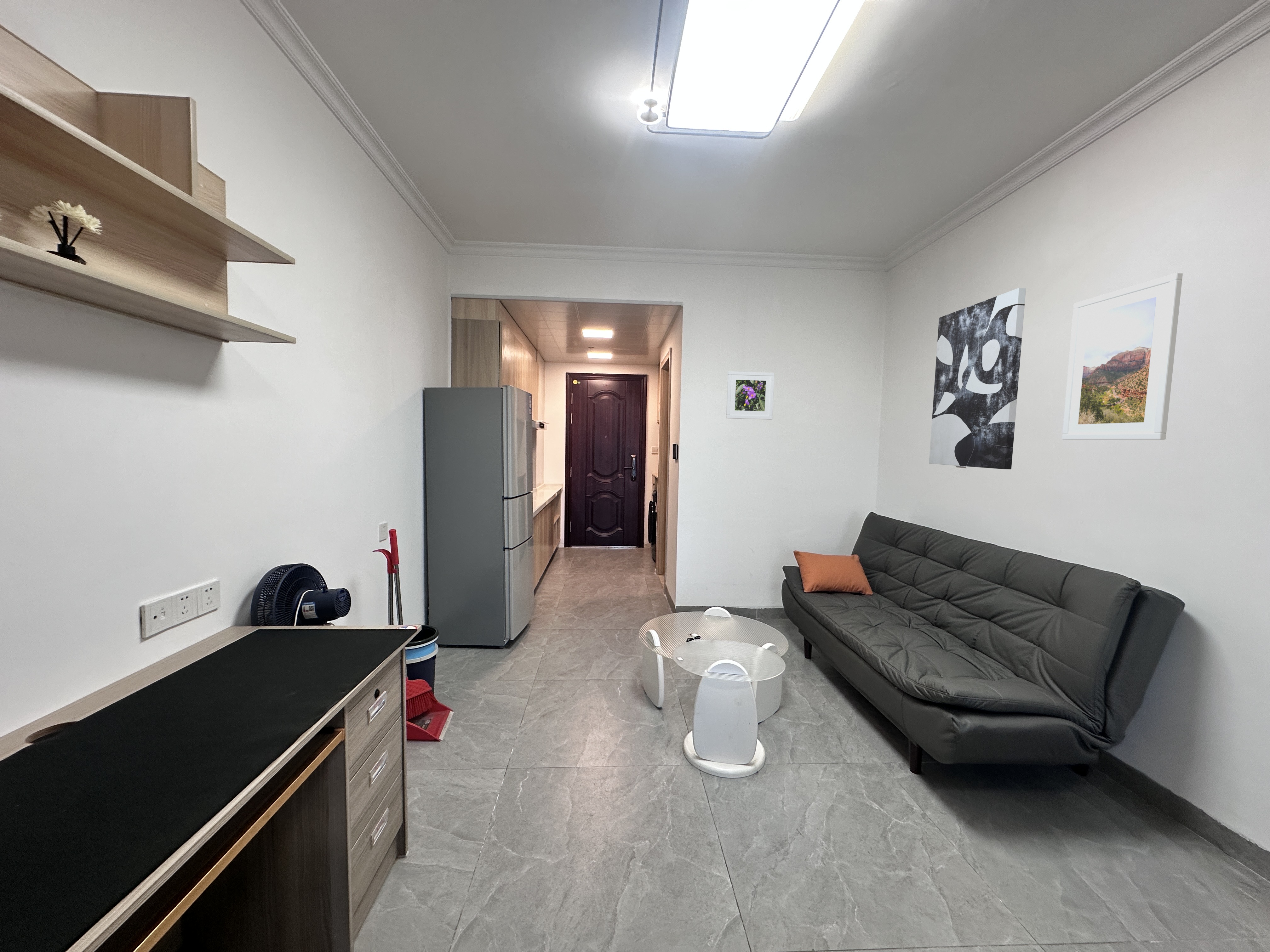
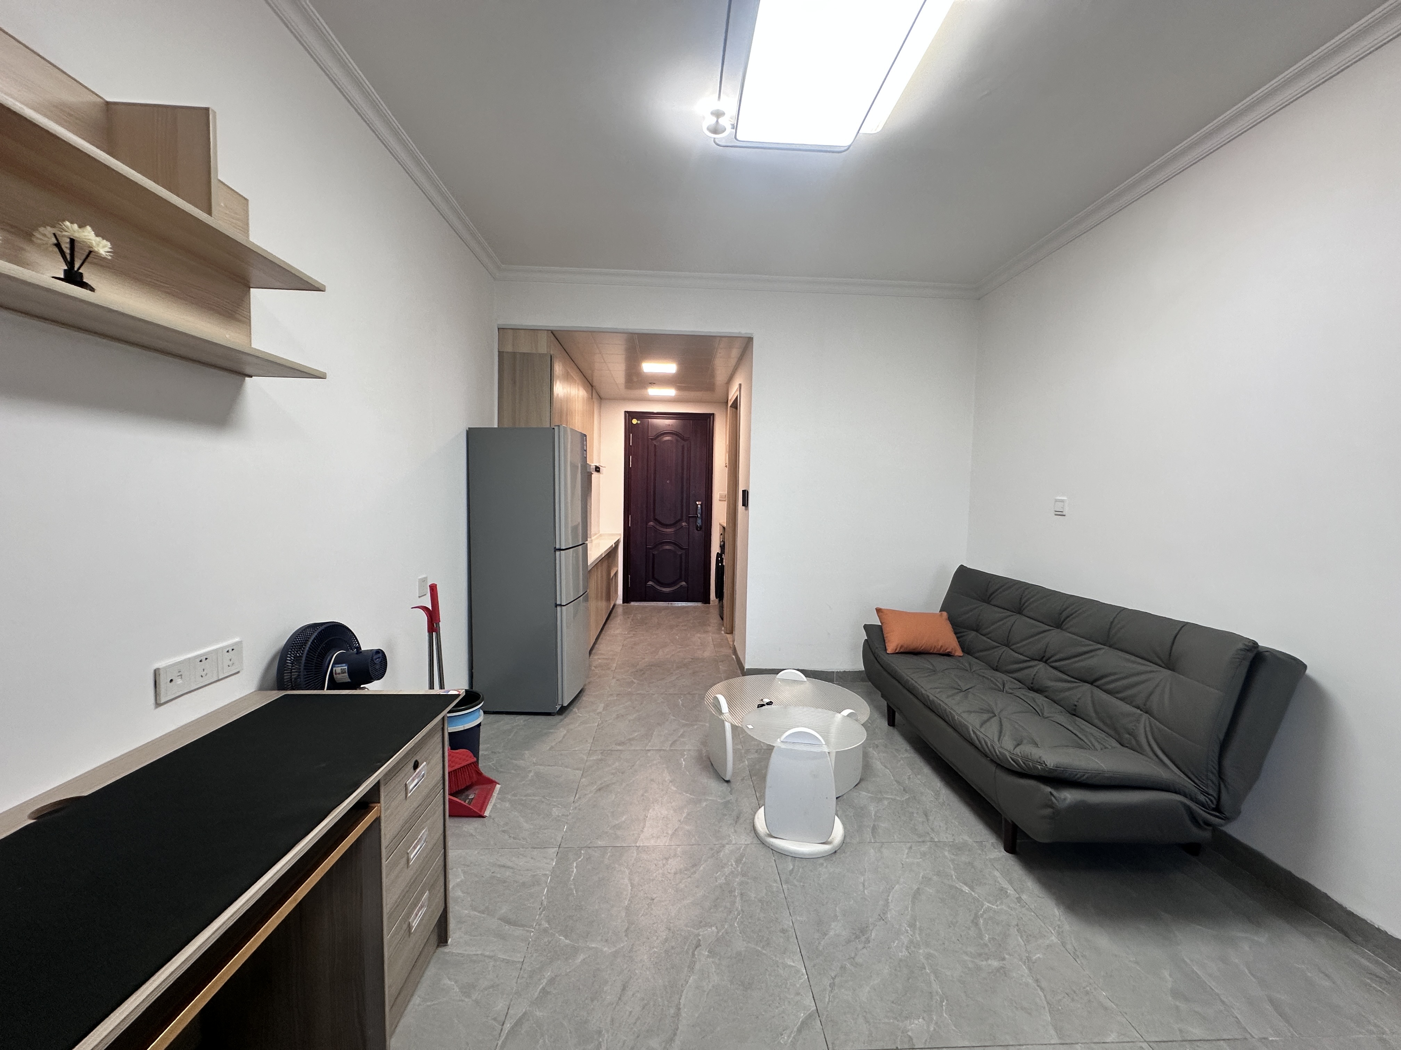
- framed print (1115, 365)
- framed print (750, 395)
- wall art (972, 386)
